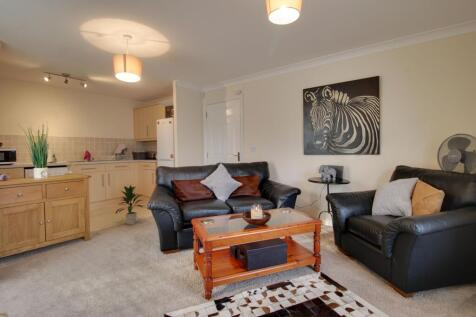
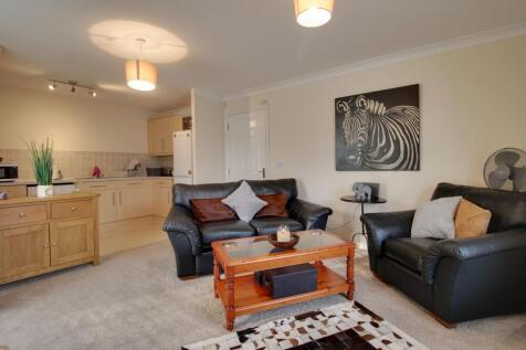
- indoor plant (129, 203)
